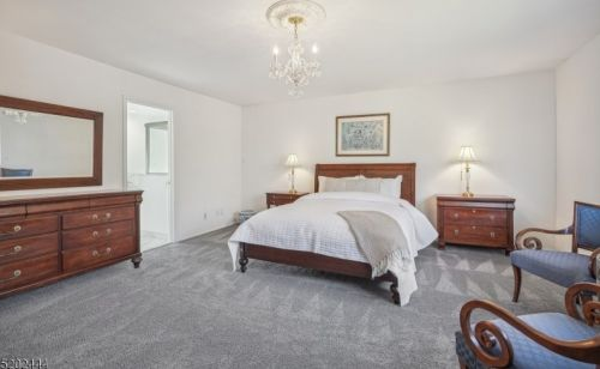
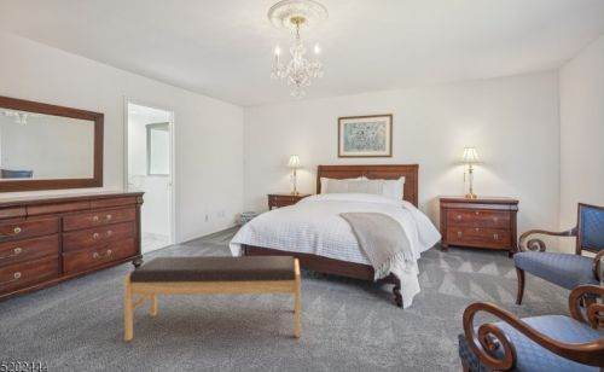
+ bench (220, 293)
